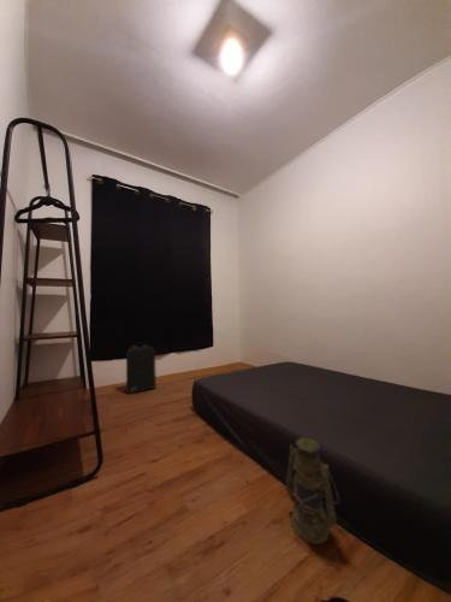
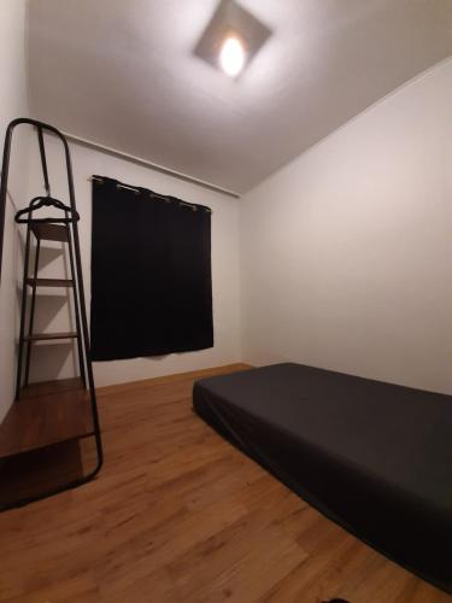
- backpack (140, 365)
- lantern (309, 482)
